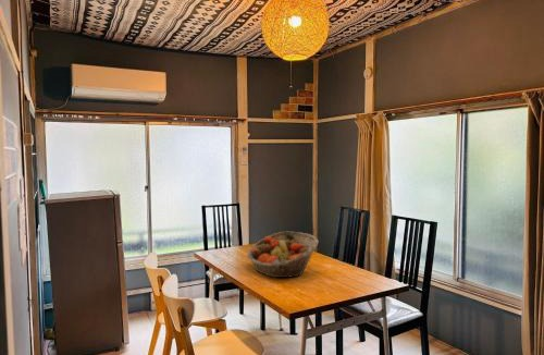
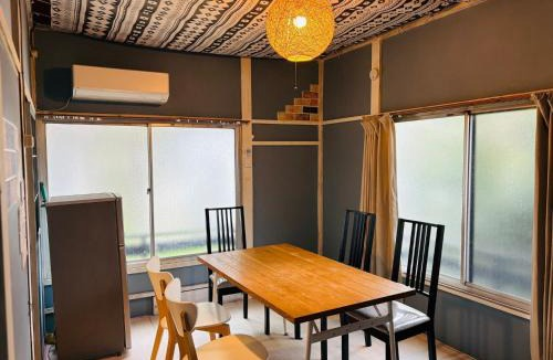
- fruit basket (282, 253)
